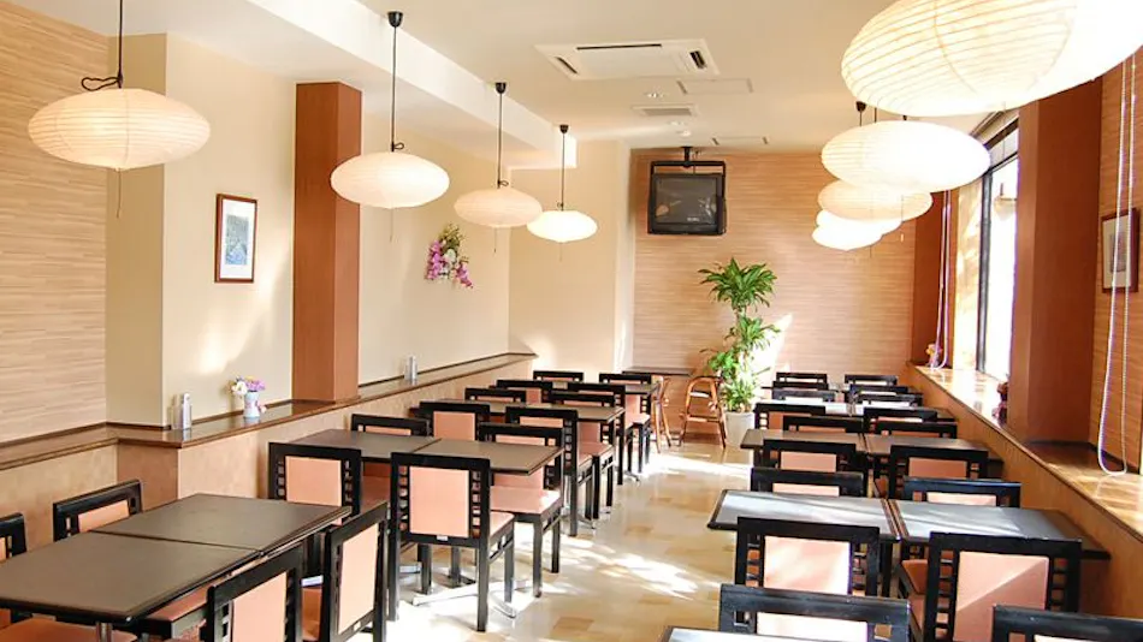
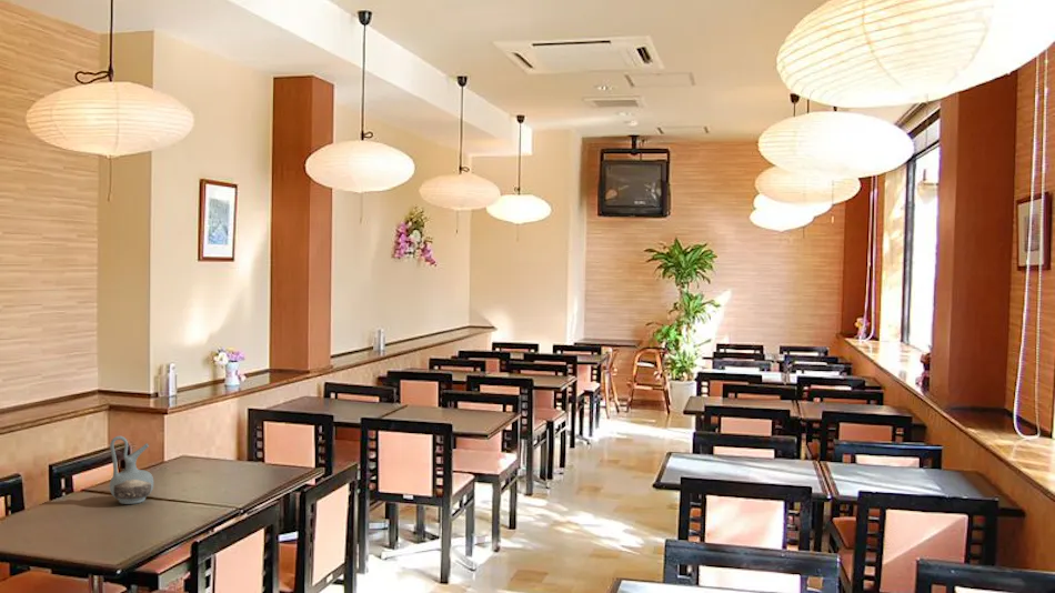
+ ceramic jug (131, 468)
